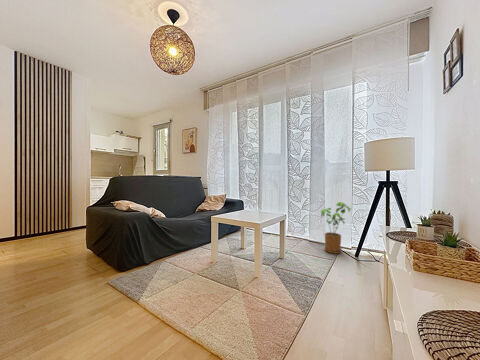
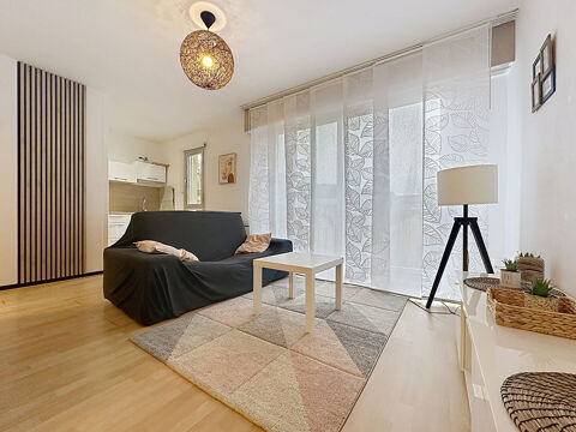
- house plant (334, 227)
